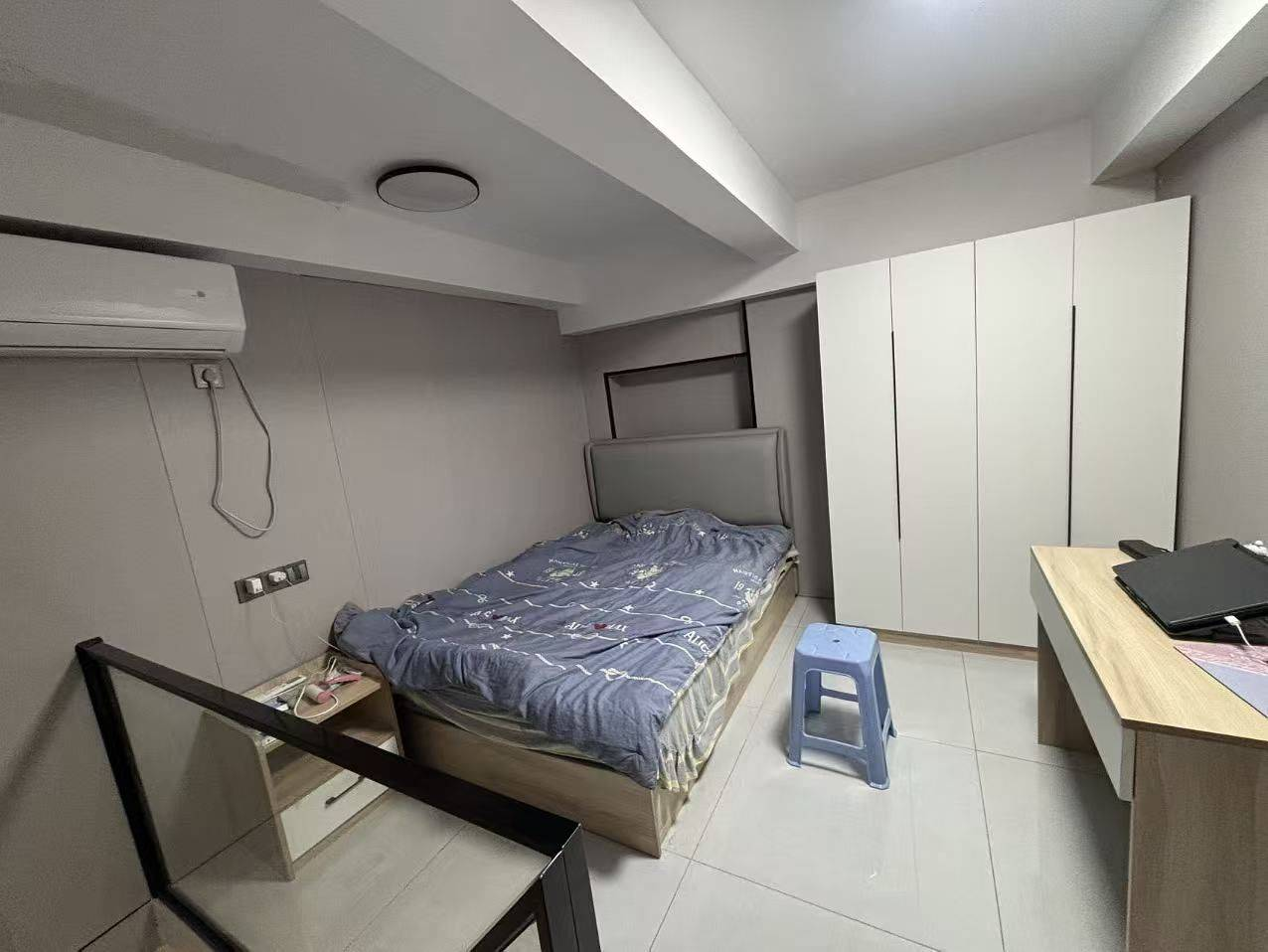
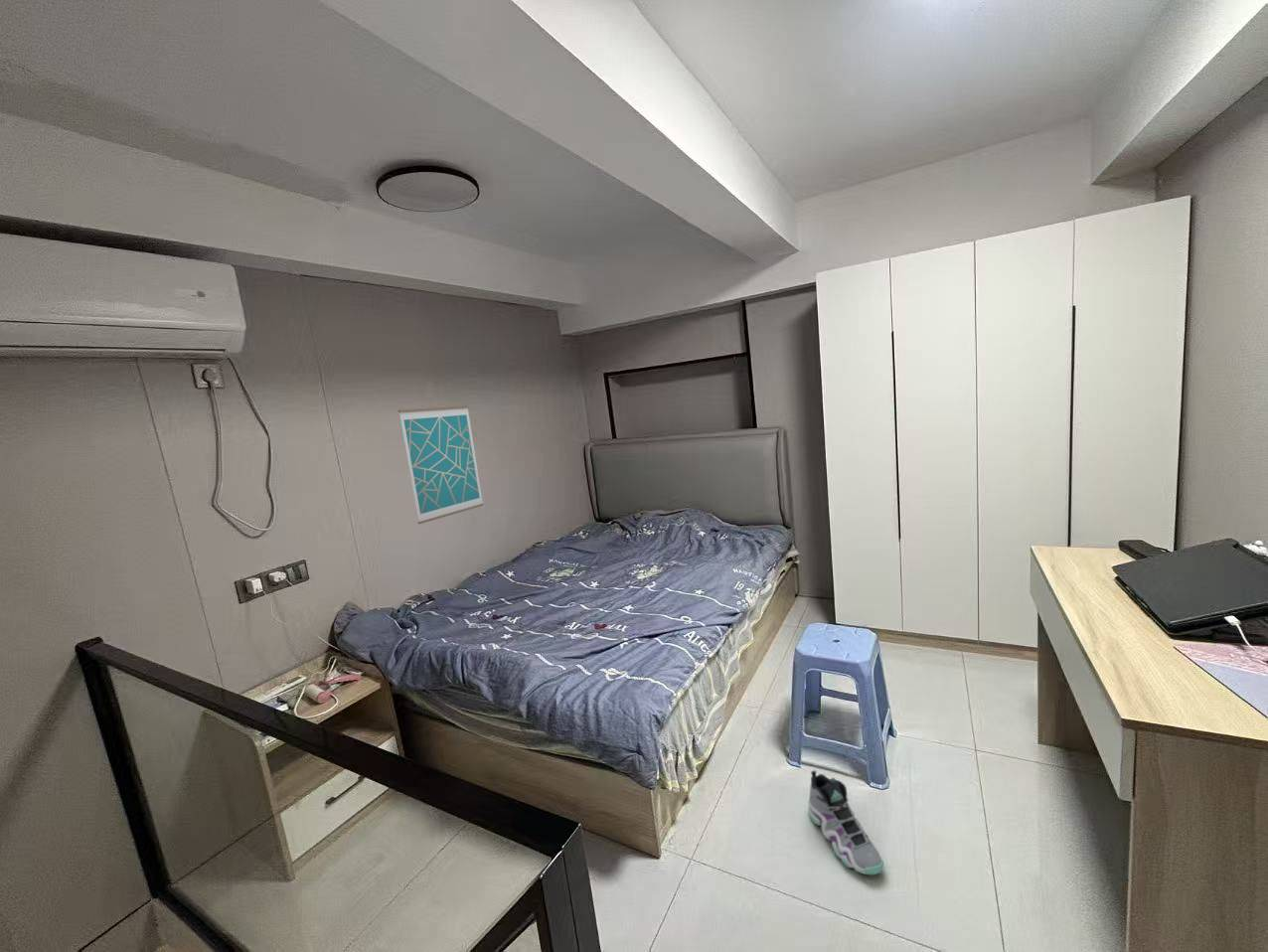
+ wall art (444, 461)
+ sneaker (840, 812)
